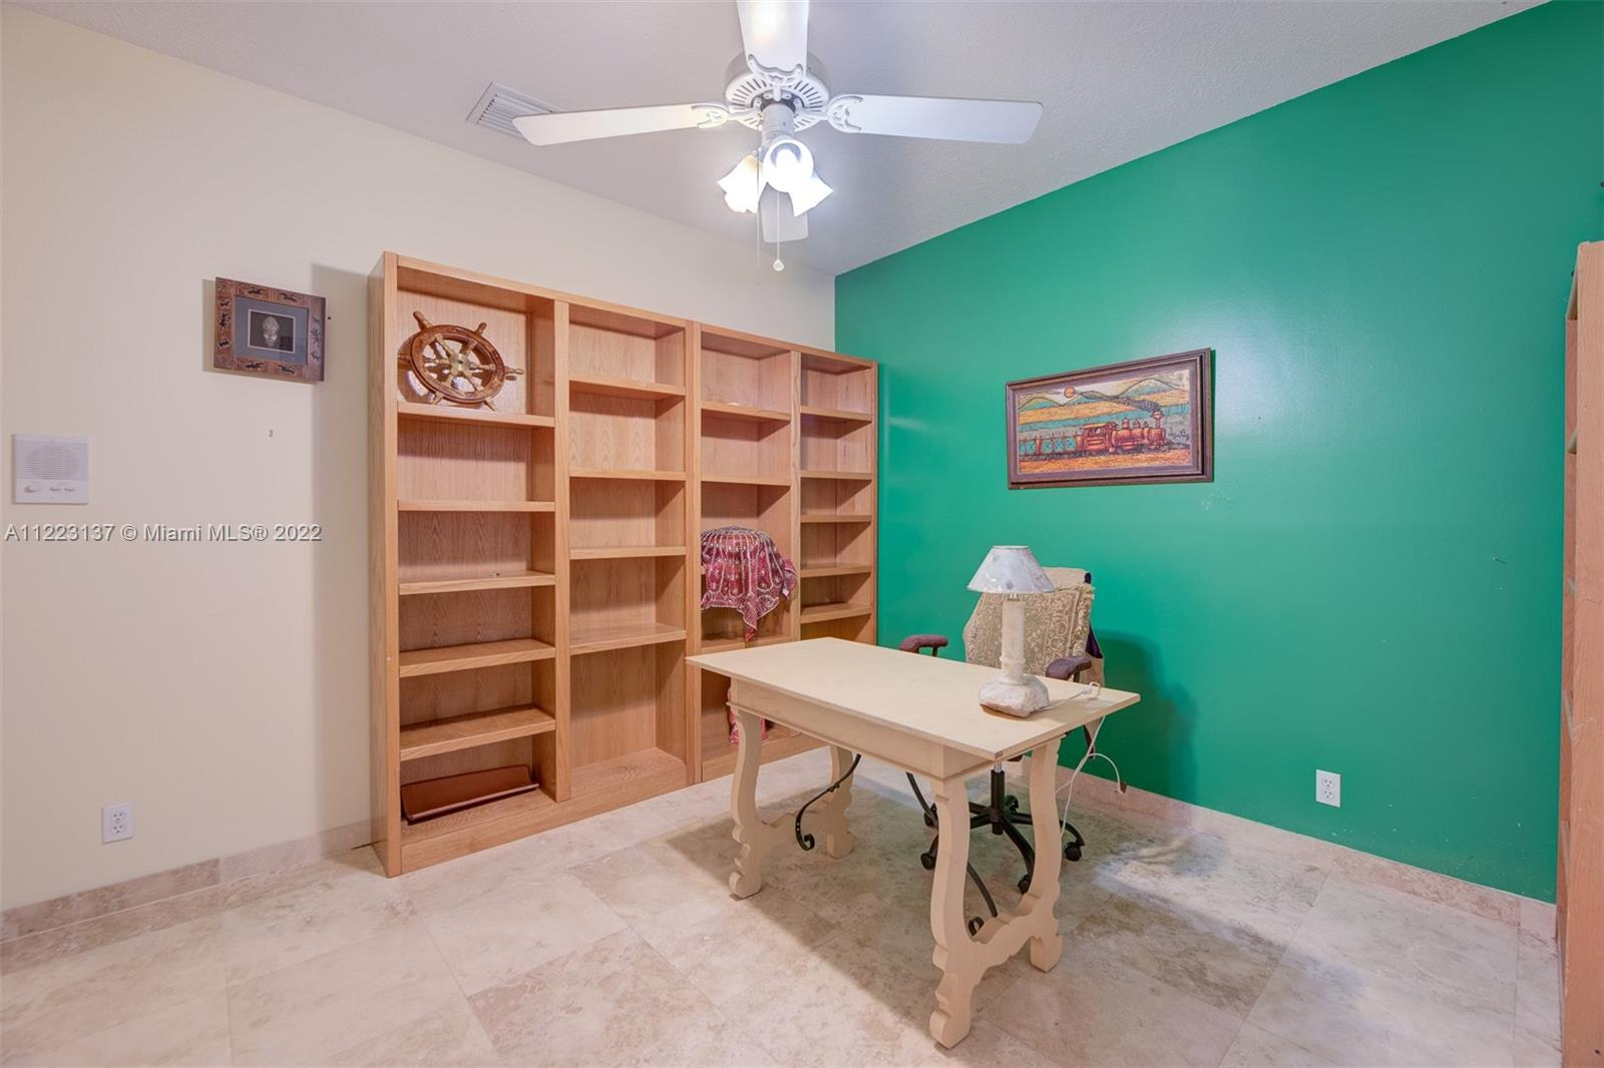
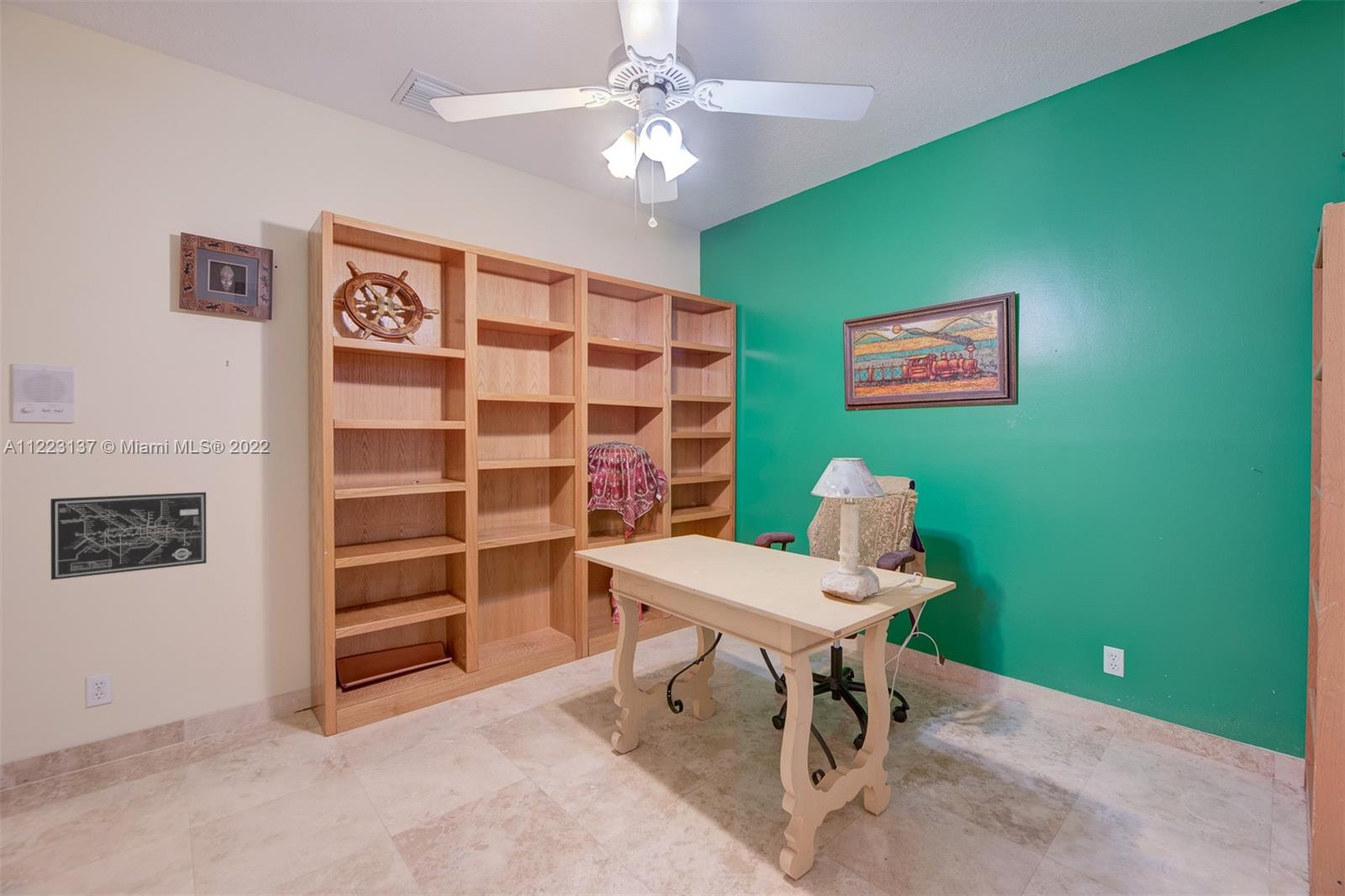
+ wall art (134, 533)
